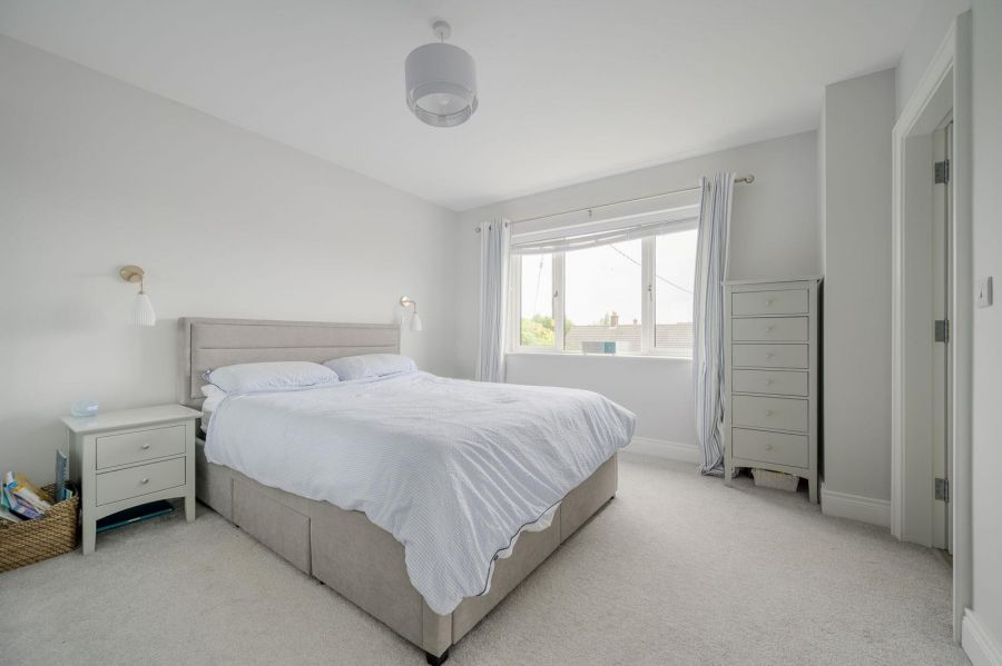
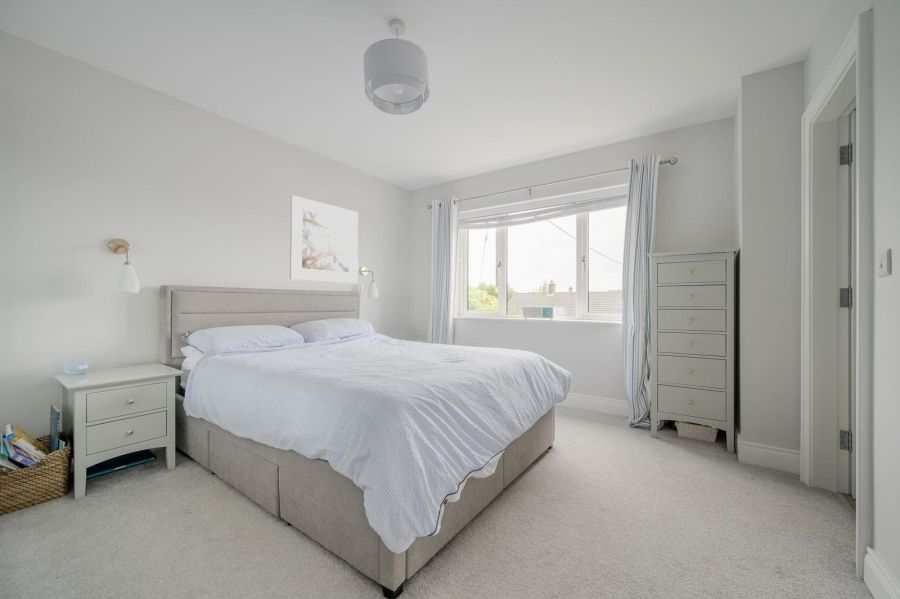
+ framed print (326, 243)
